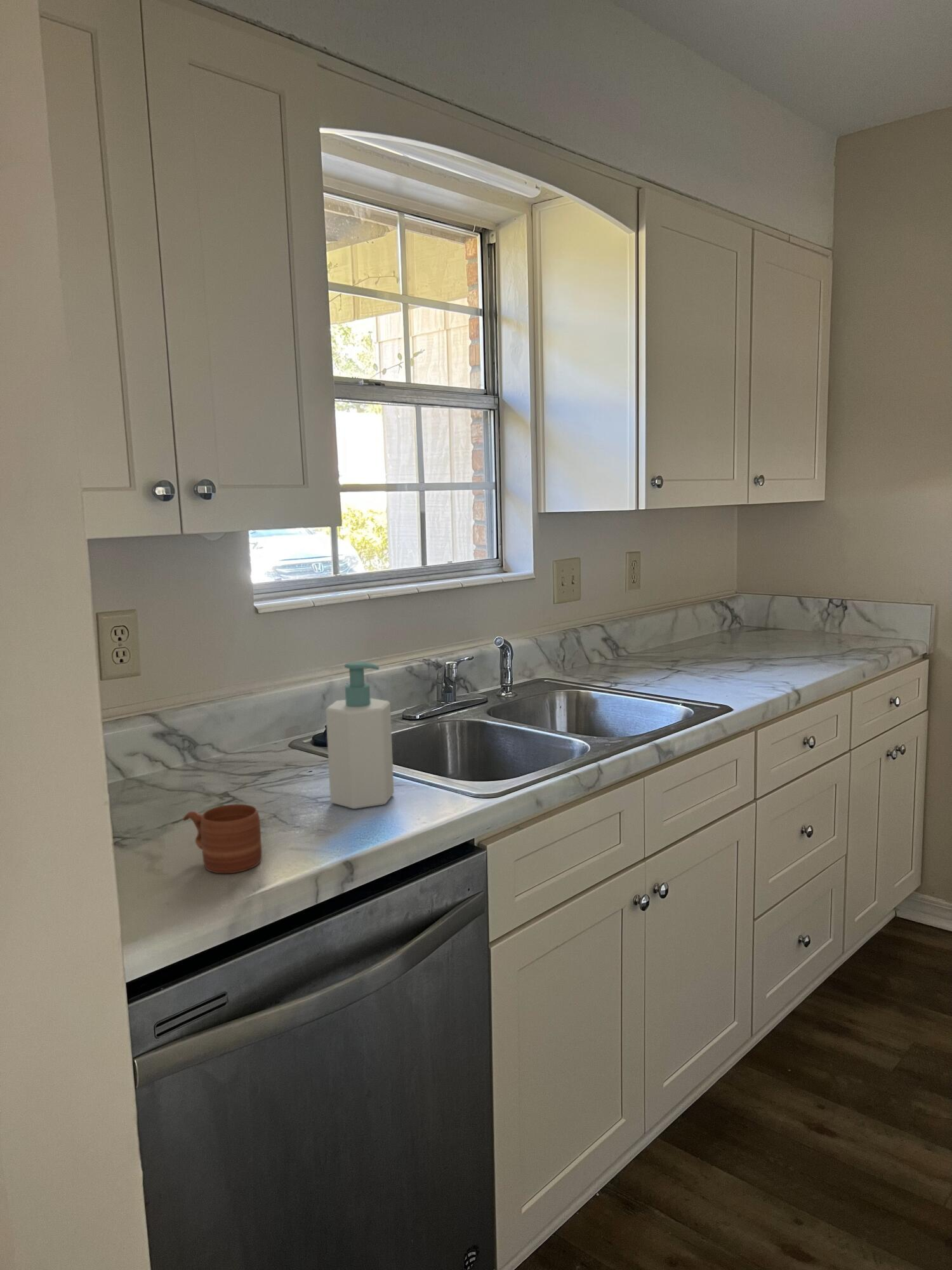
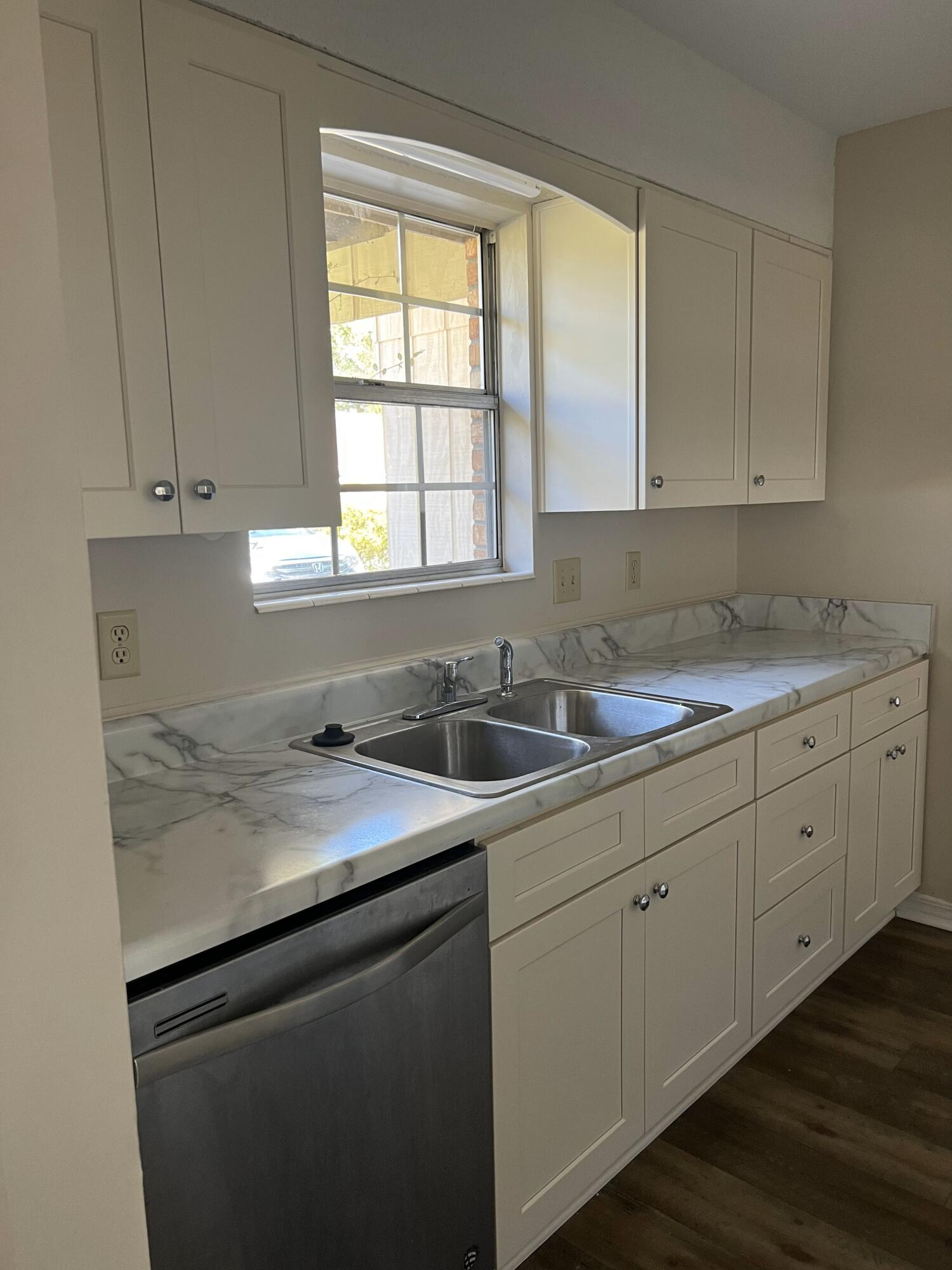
- soap bottle (359, 732)
- mug (220, 834)
